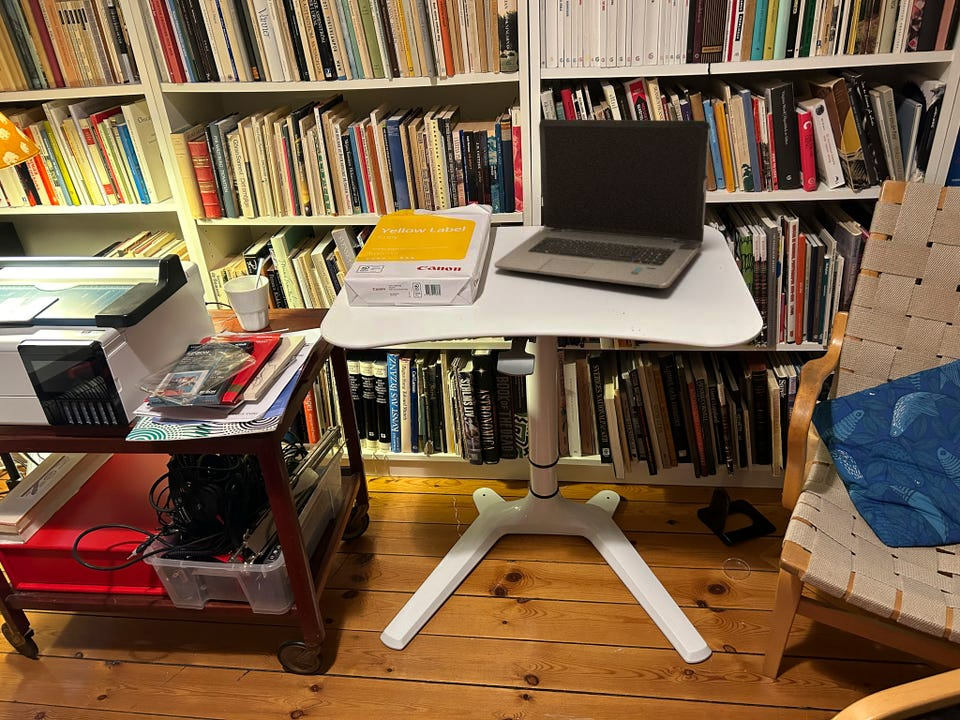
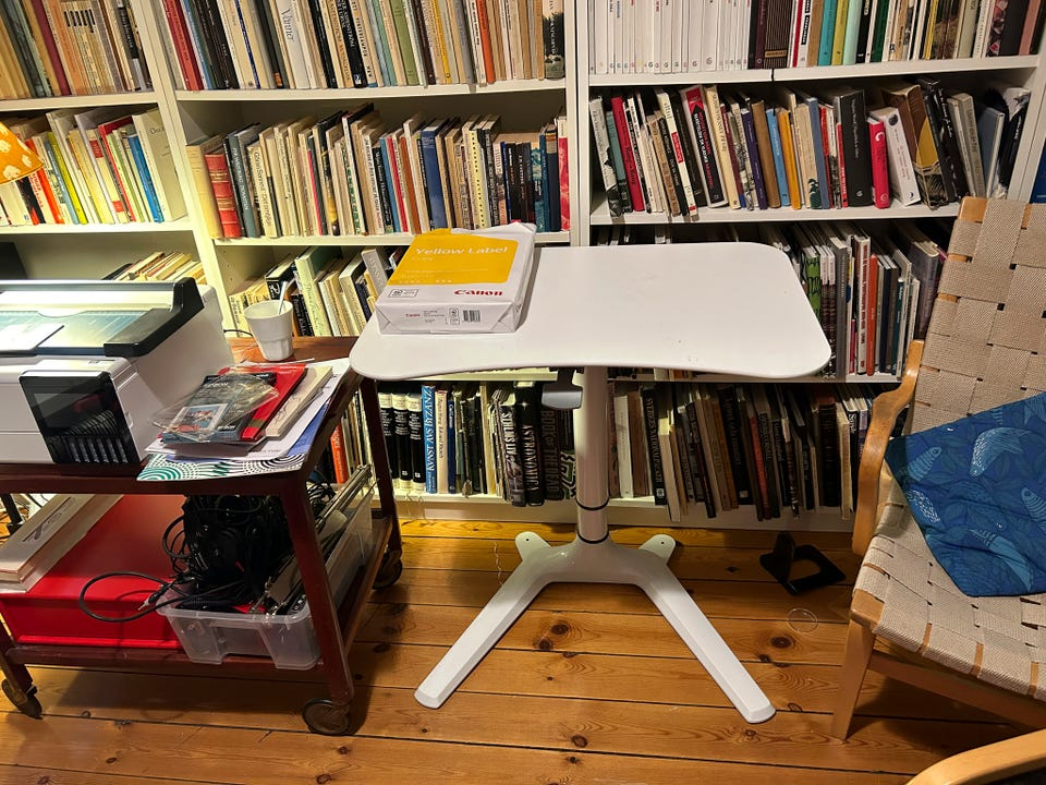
- laptop computer (597, 199)
